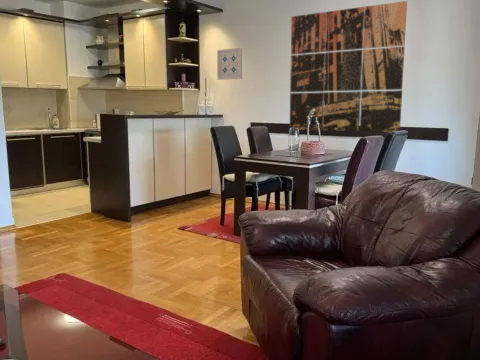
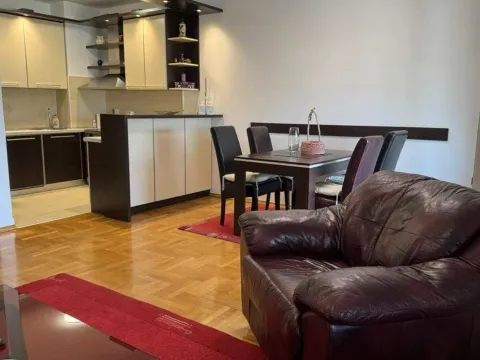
- wall art (229, 64)
- wall art (342, 71)
